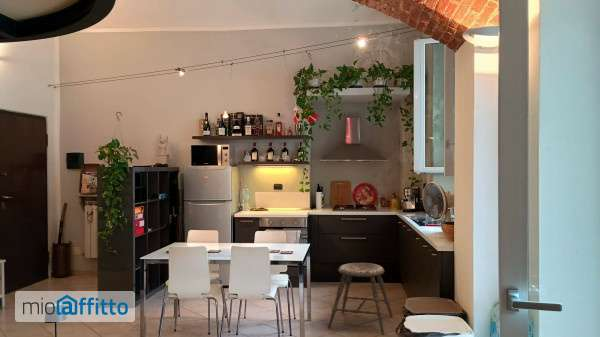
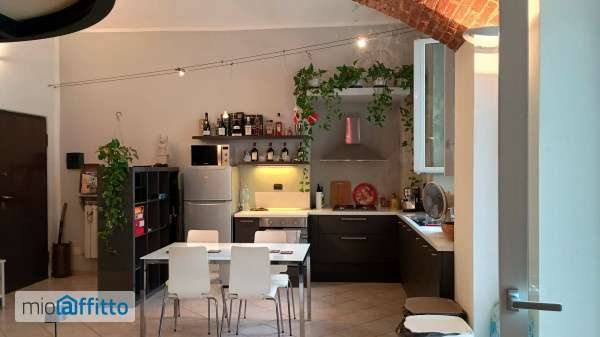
- stool (361, 298)
